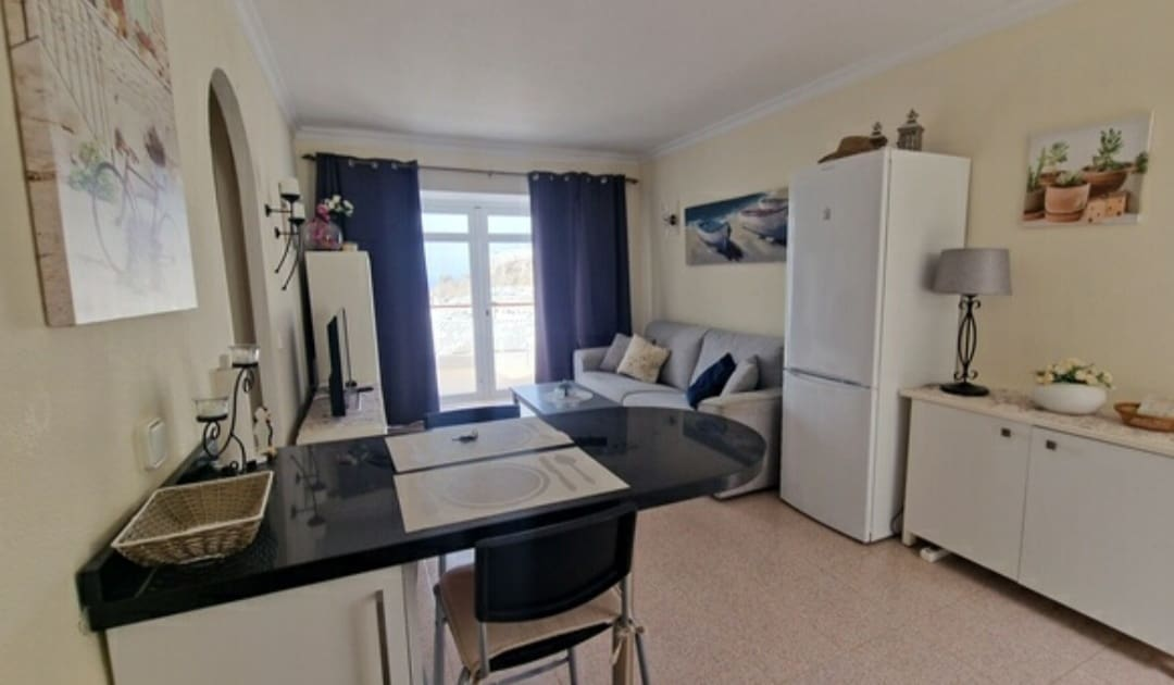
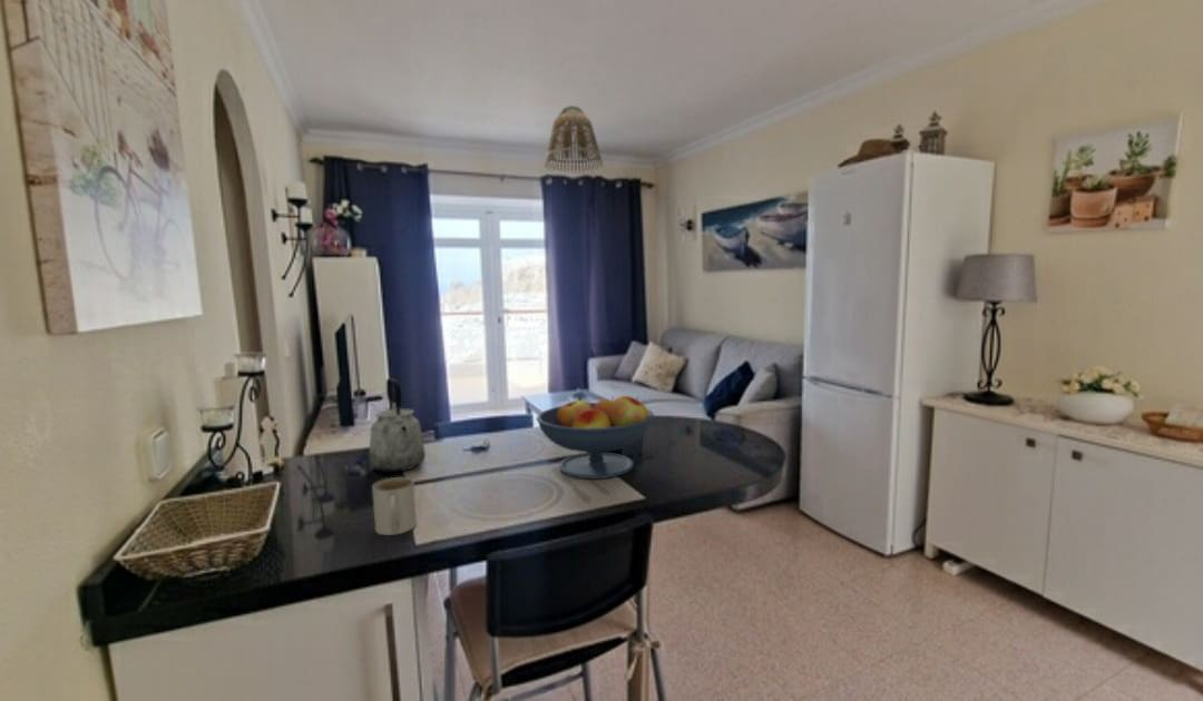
+ fruit bowl (595, 431)
+ mug (394, 509)
+ lamp shade (571, 137)
+ kettle (397, 425)
